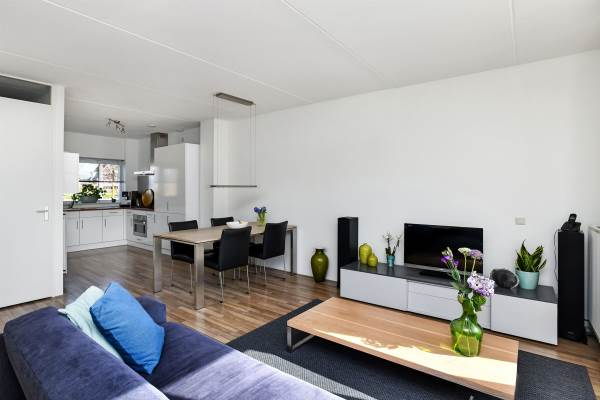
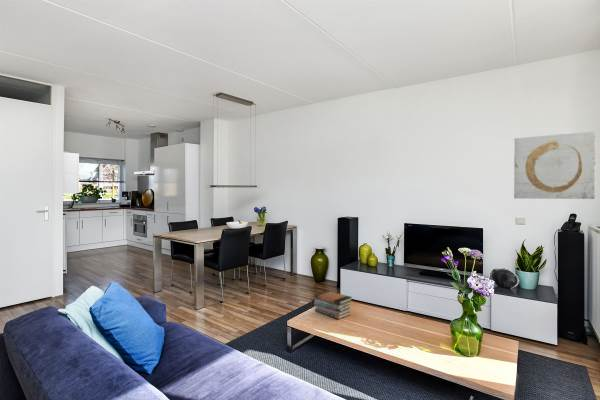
+ wall art (552, 166)
+ book stack (332, 304)
